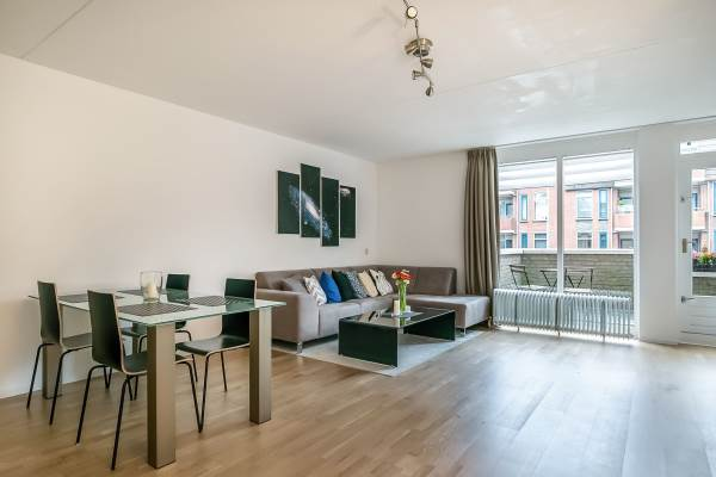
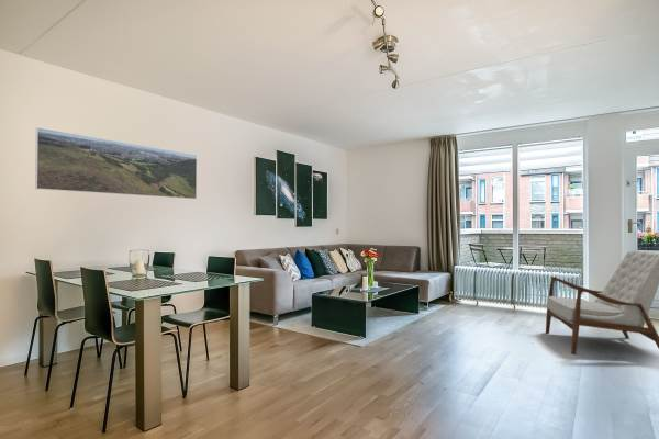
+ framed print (129, 169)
+ armchair (605, 297)
